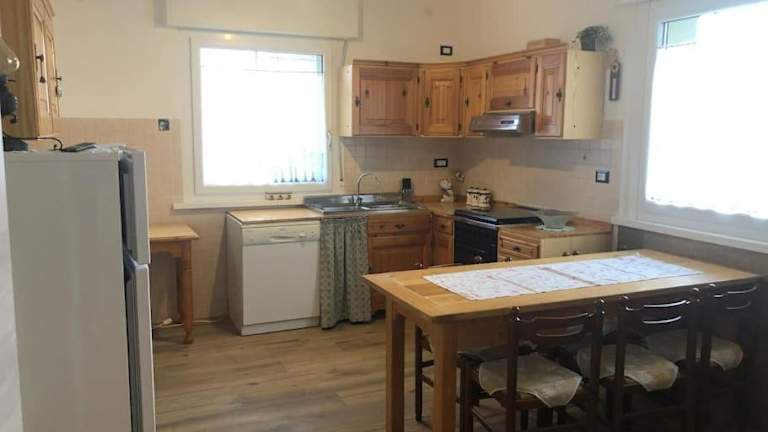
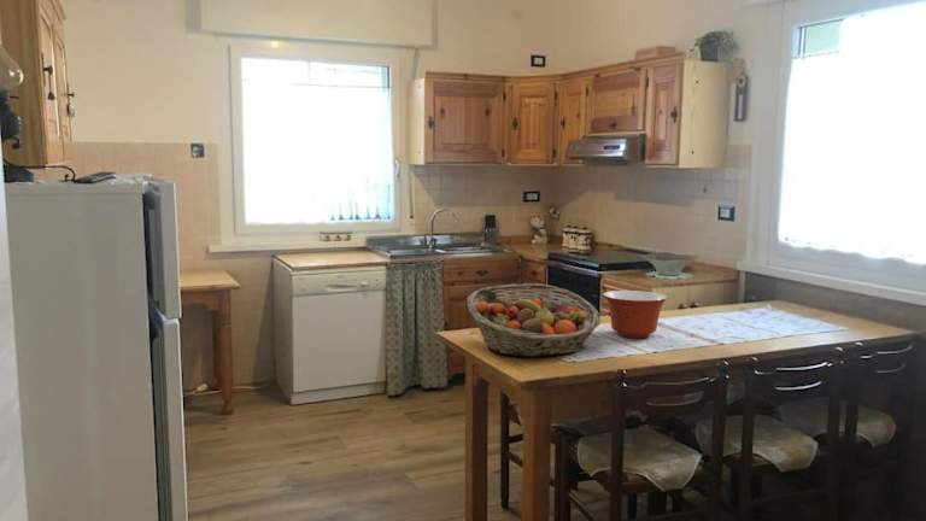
+ mixing bowl (634, 315)
+ fruit basket (533, 318)
